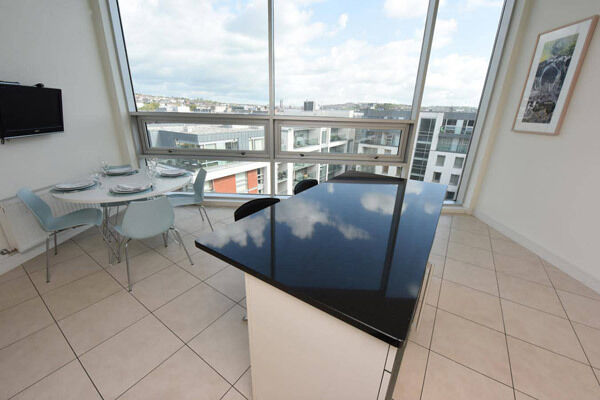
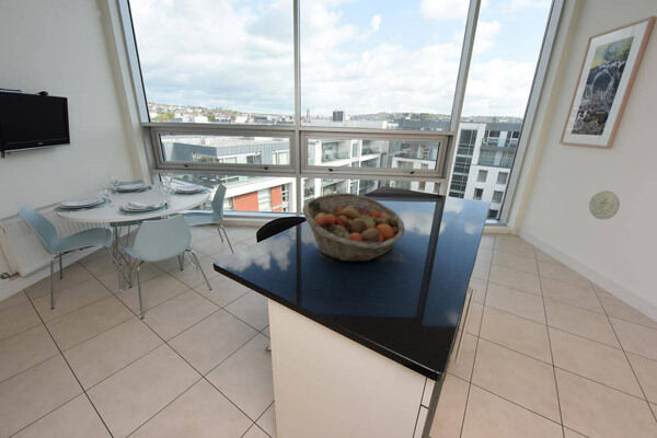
+ decorative plate (603, 205)
+ fruit basket (354, 223)
